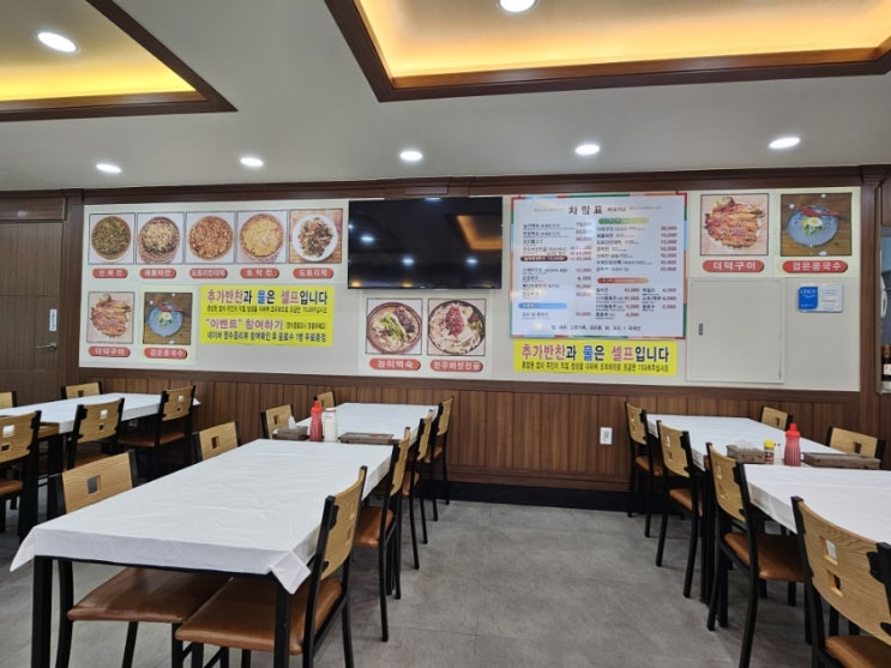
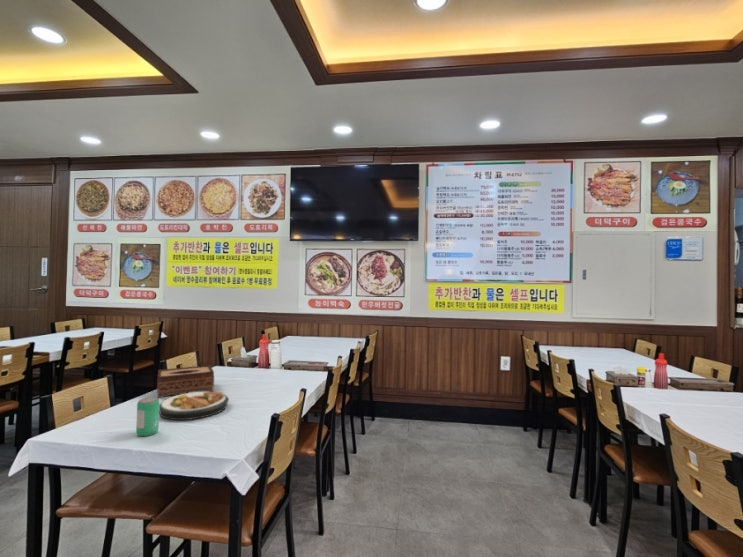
+ tissue box (185, 380)
+ plate (194, 401)
+ beverage can (148, 416)
